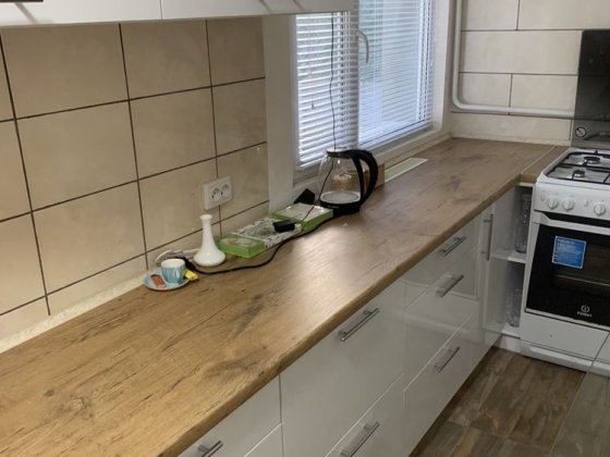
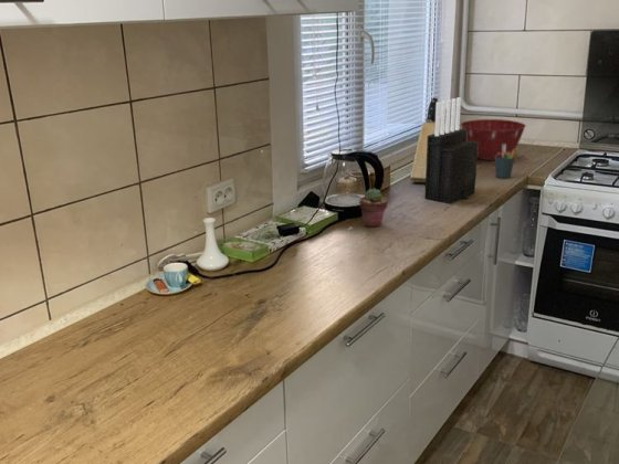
+ mixing bowl (491, 140)
+ pen holder (504, 161)
+ knife block (431, 134)
+ knife block (454, 149)
+ potted succulent (373, 207)
